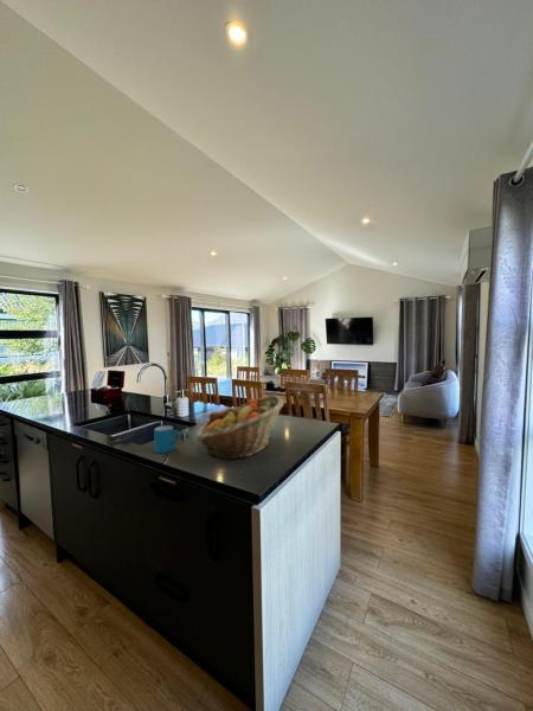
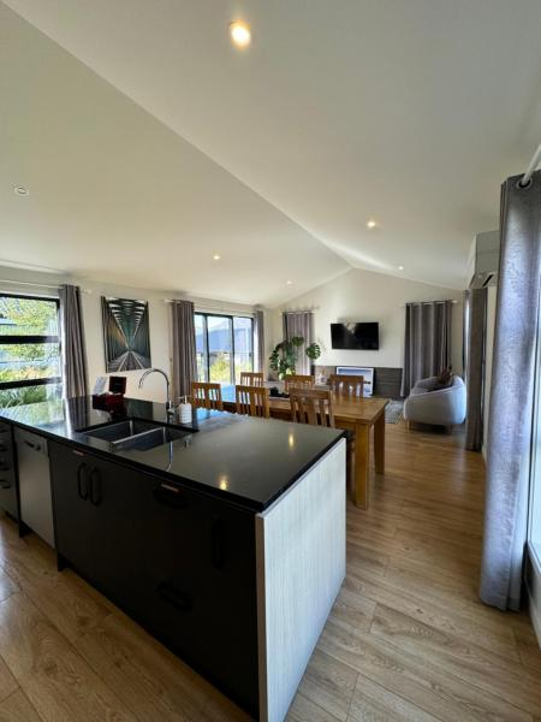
- mug (168, 438)
- fruit basket (242, 422)
